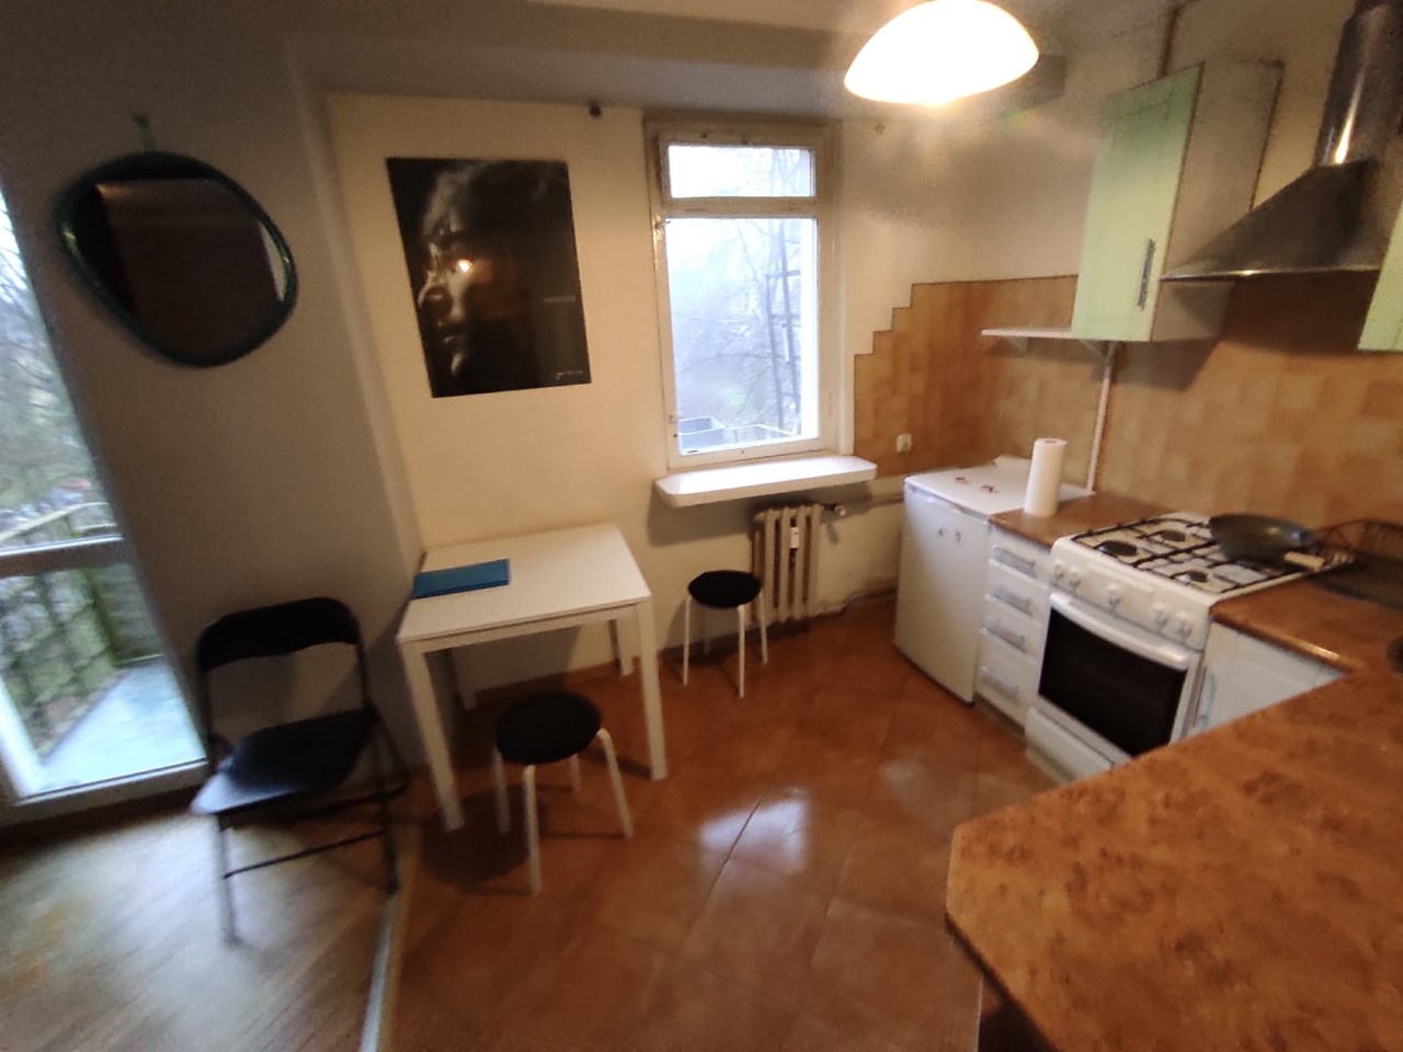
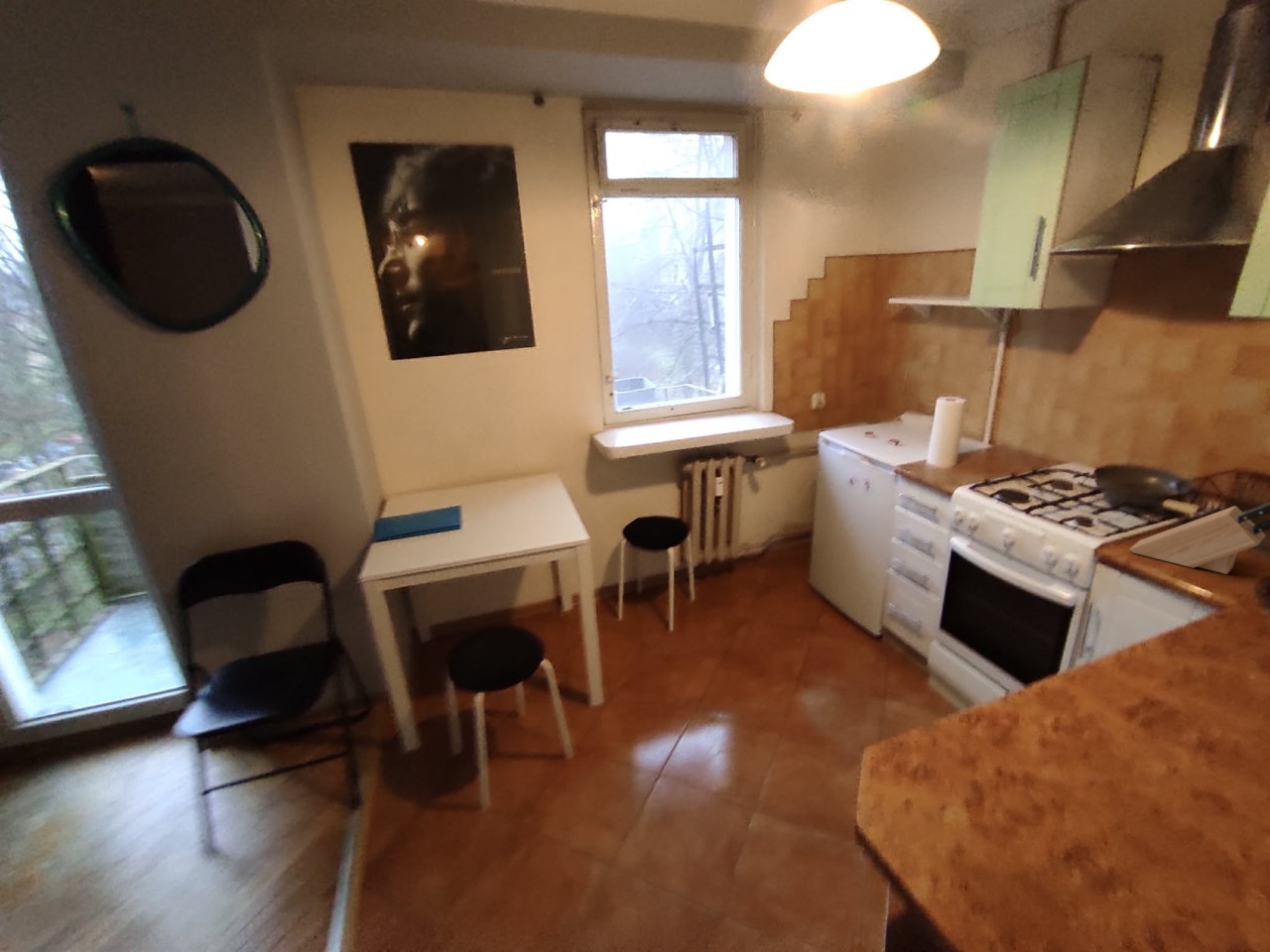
+ knife block (1209, 526)
